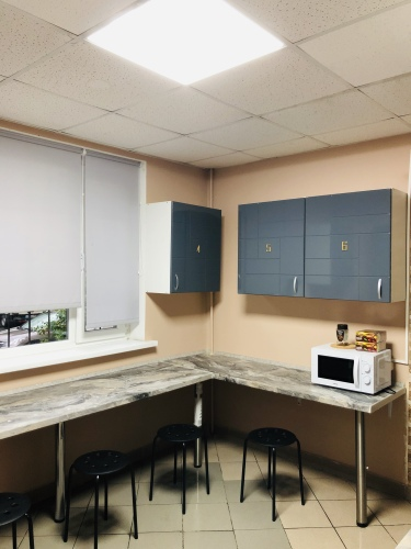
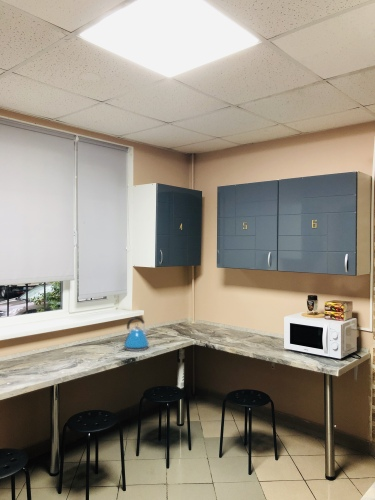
+ kettle (135, 332)
